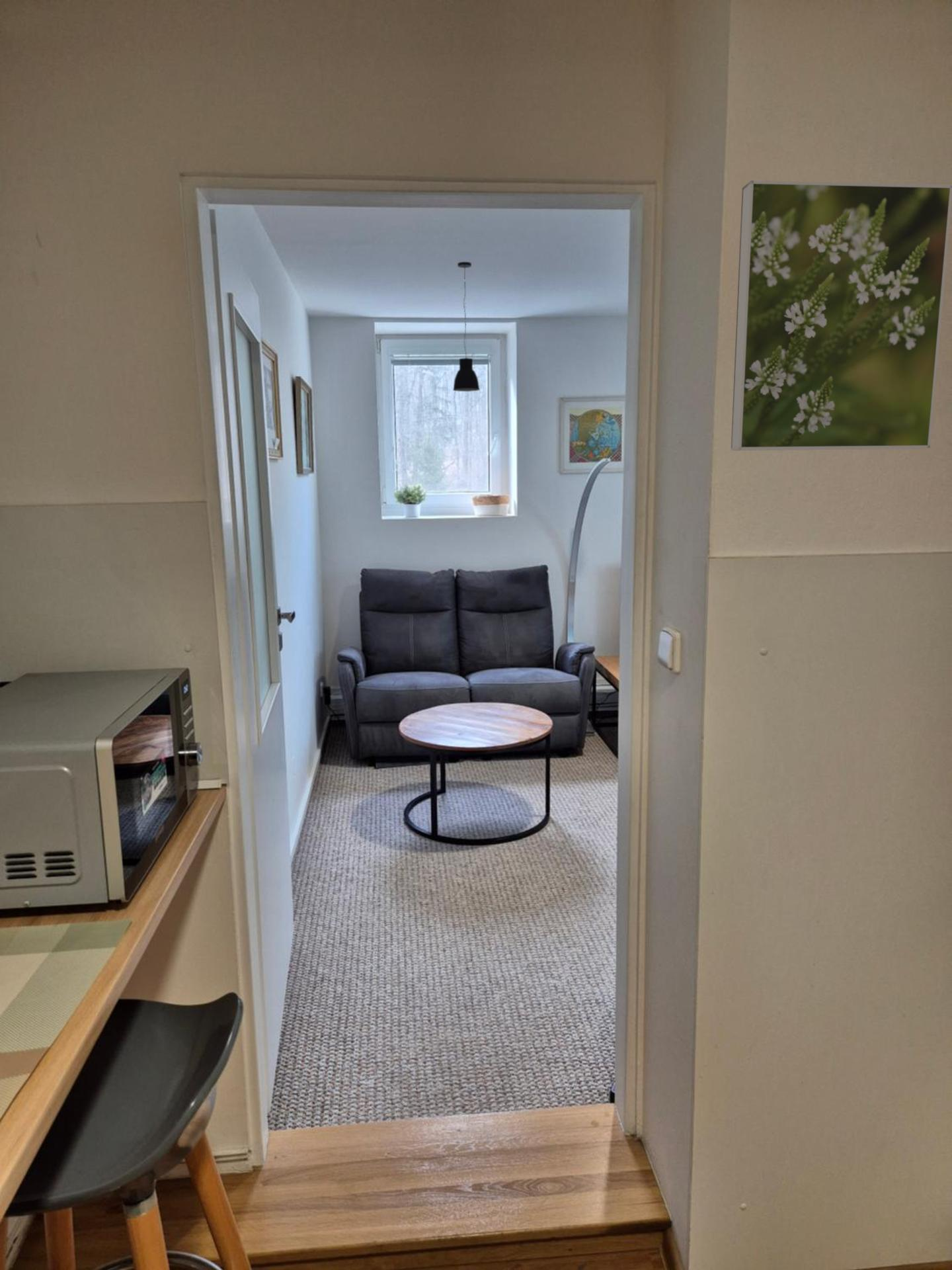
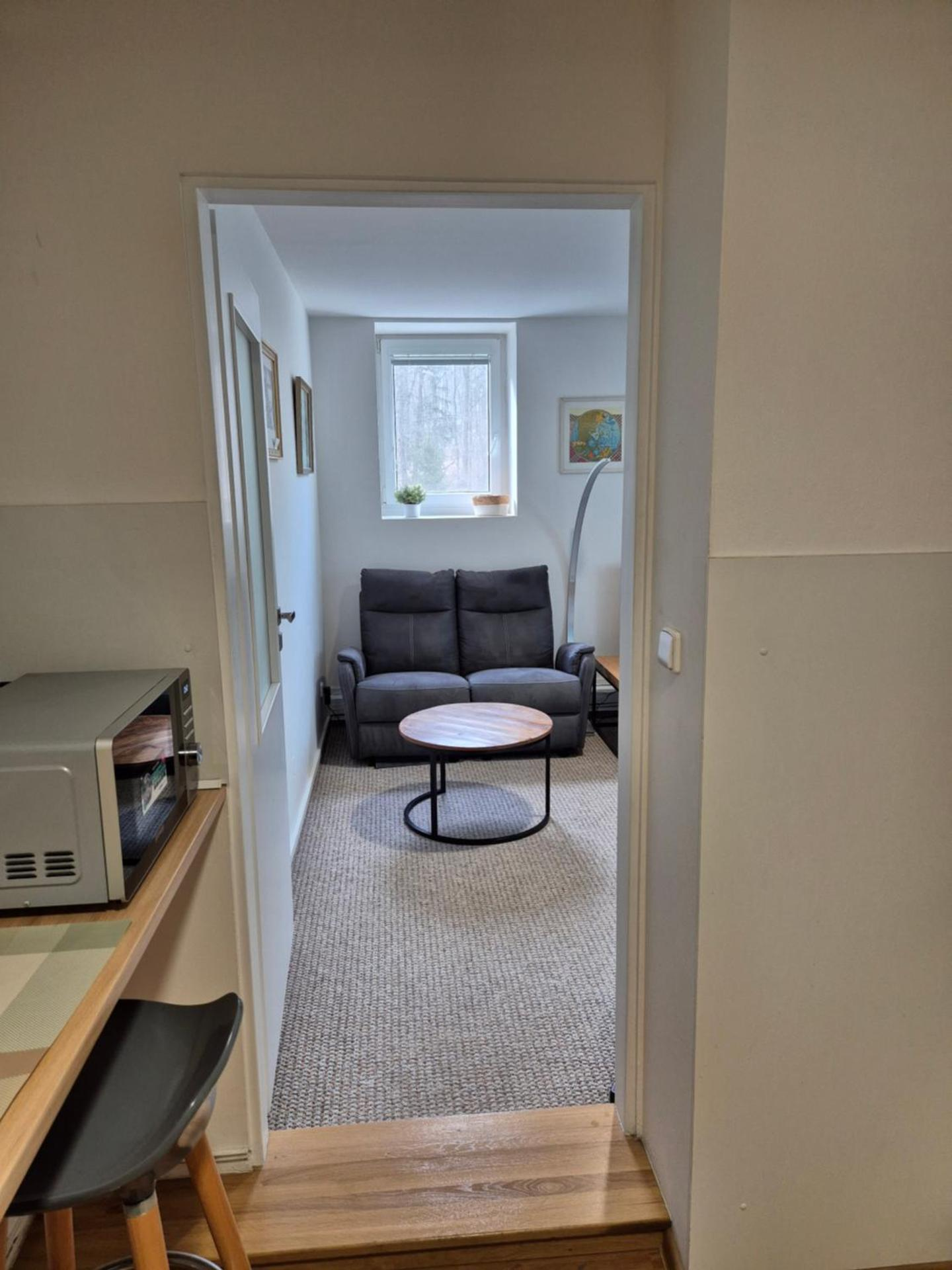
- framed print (838, 321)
- pendant light (465, 327)
